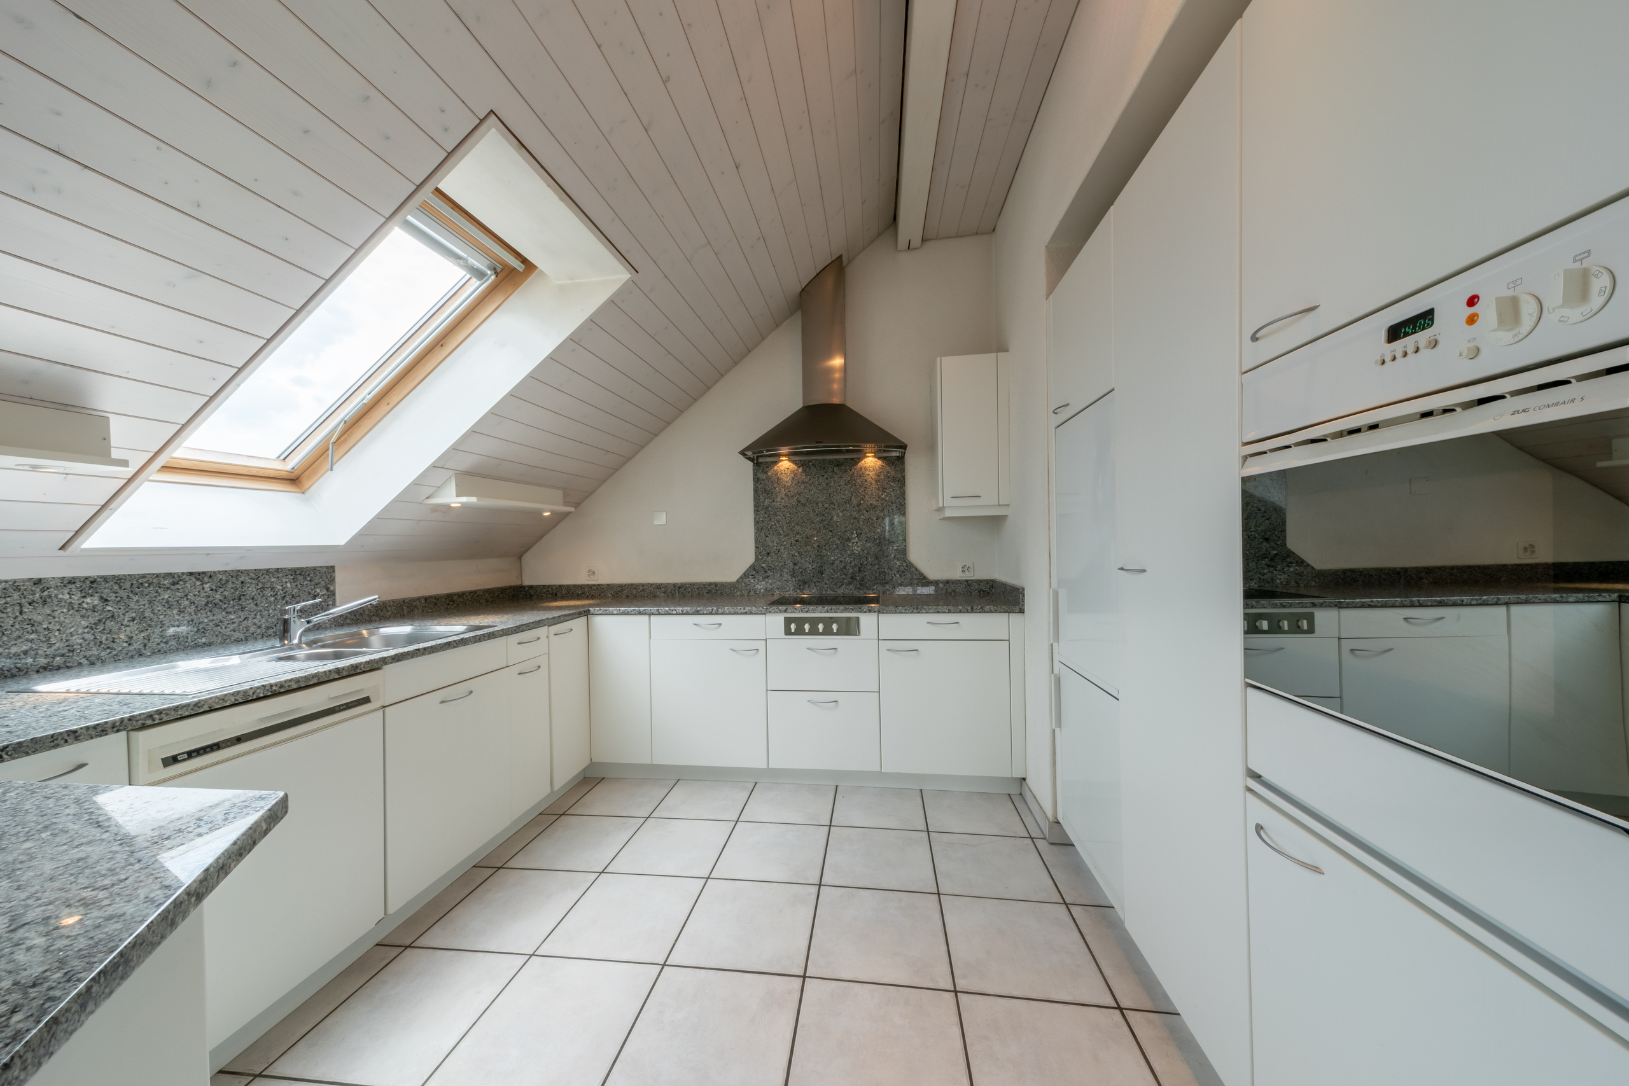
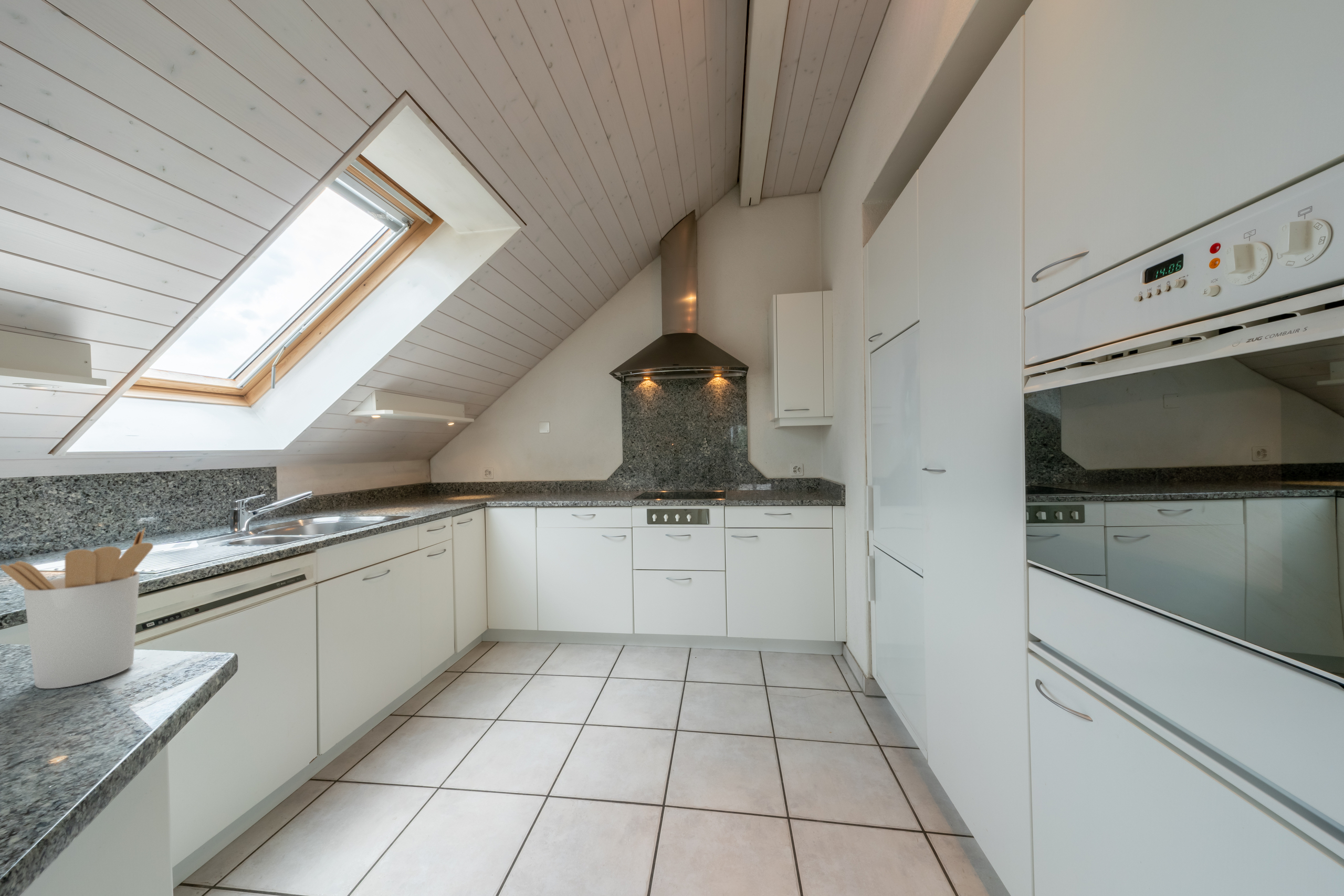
+ utensil holder (94, 606)
